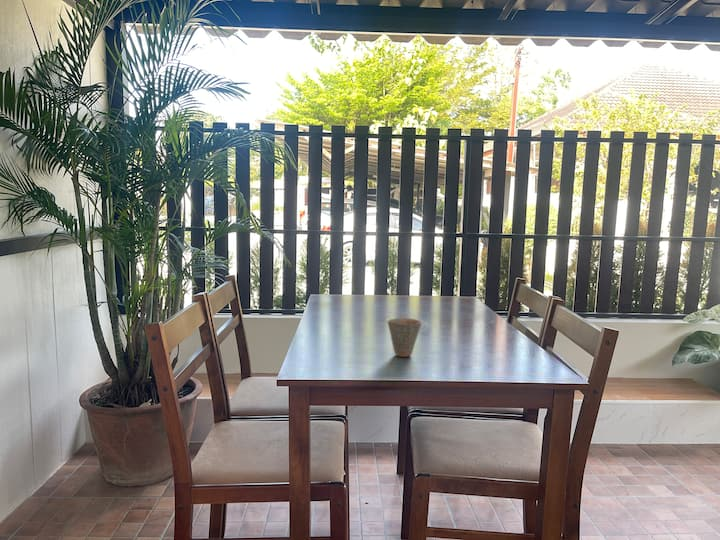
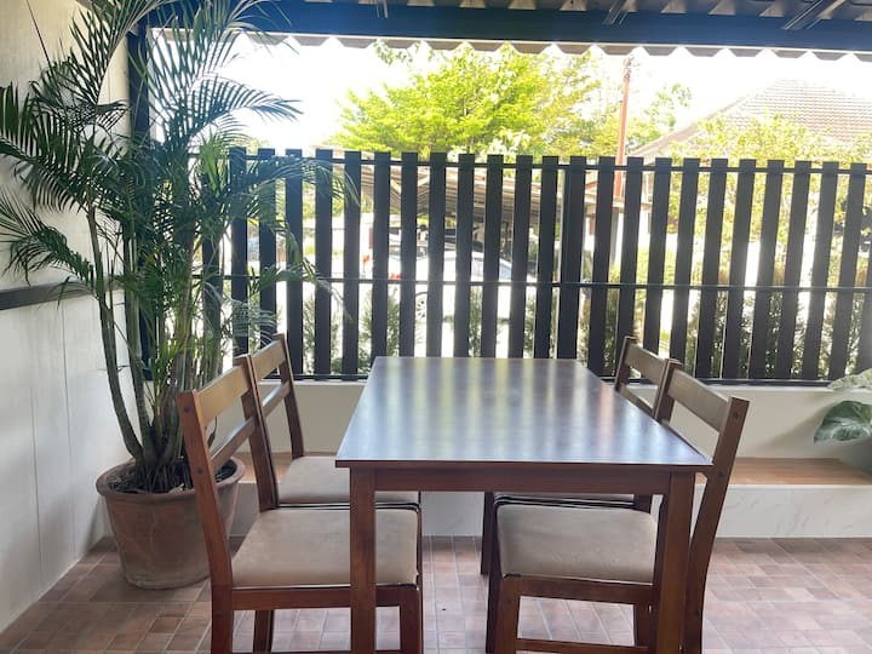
- cup (404, 337)
